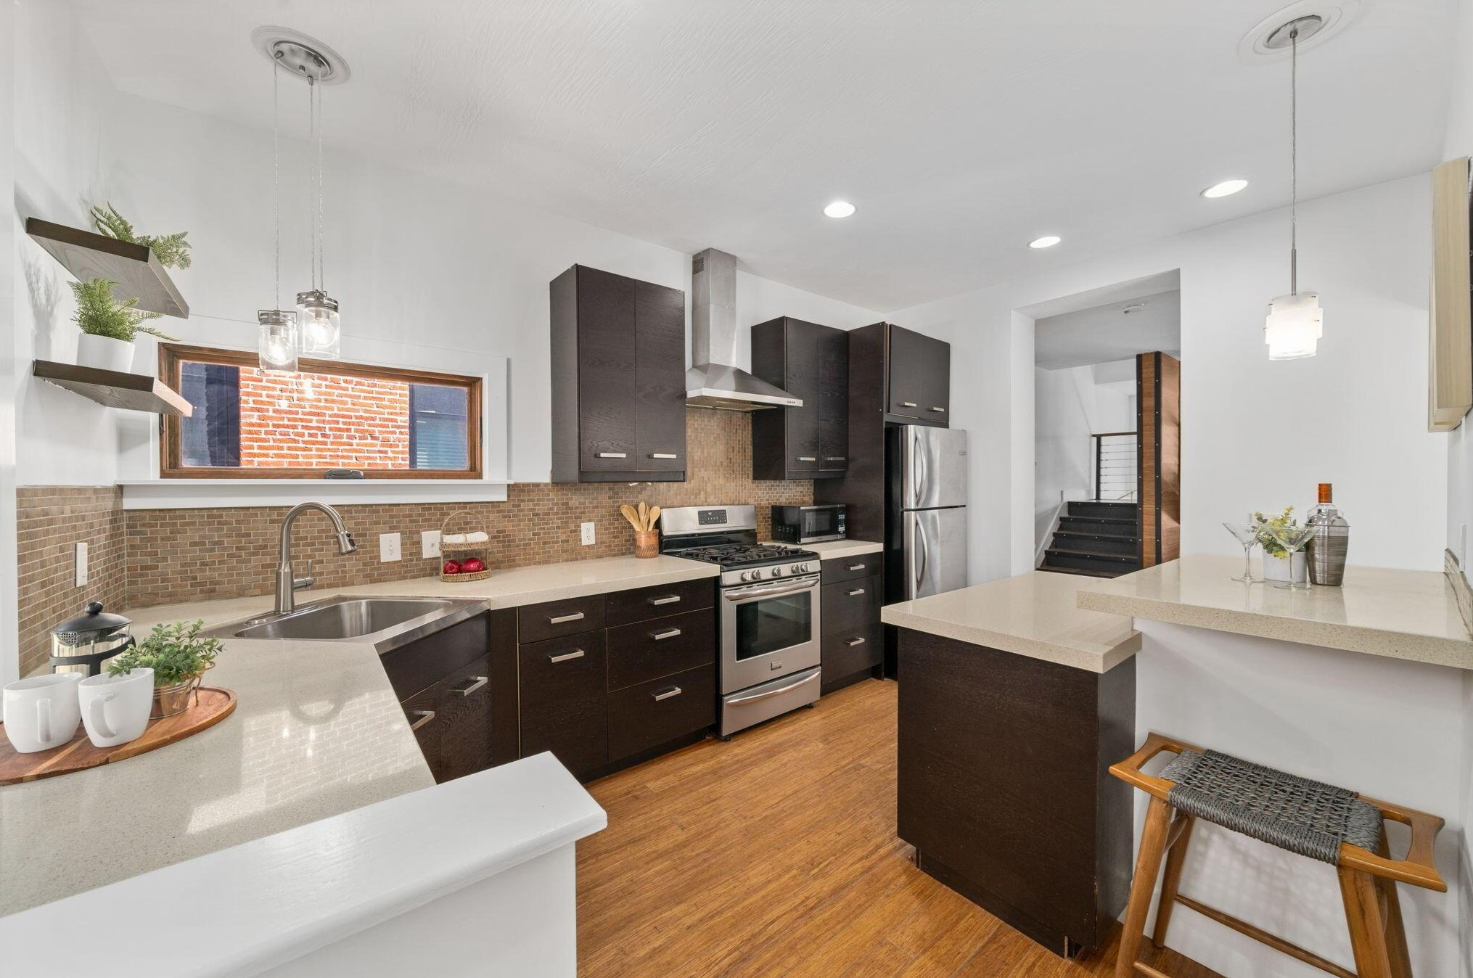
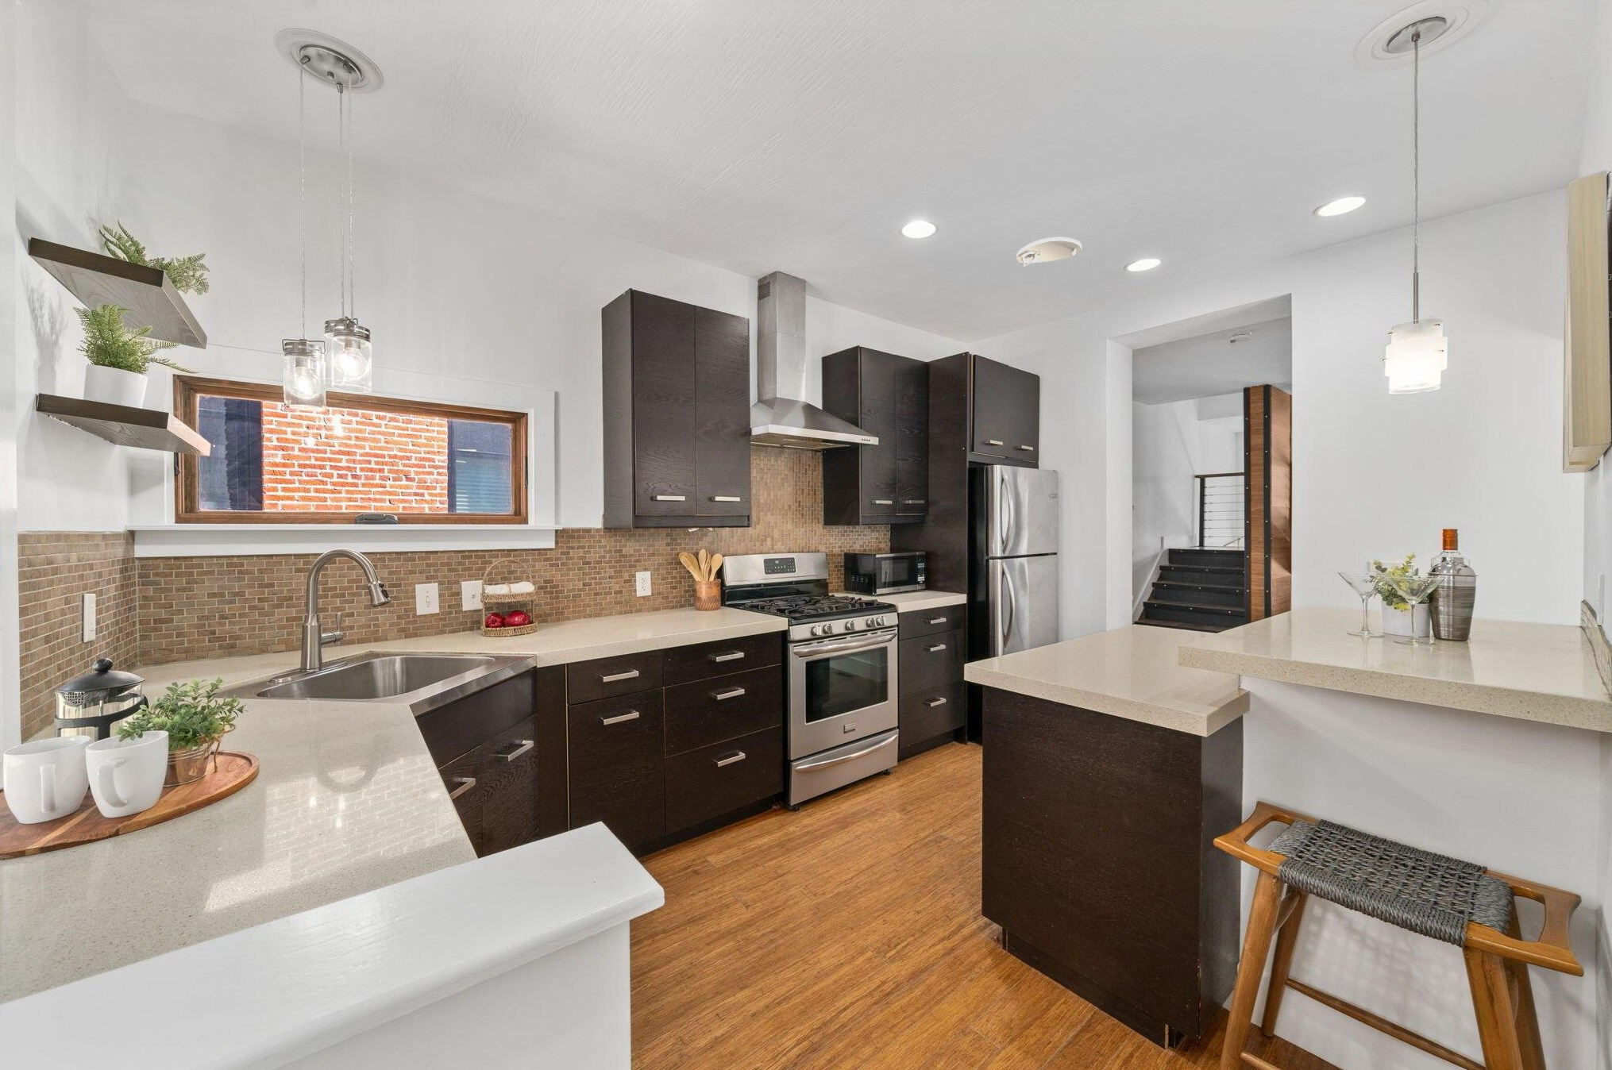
+ smoke detector (1048, 253)
